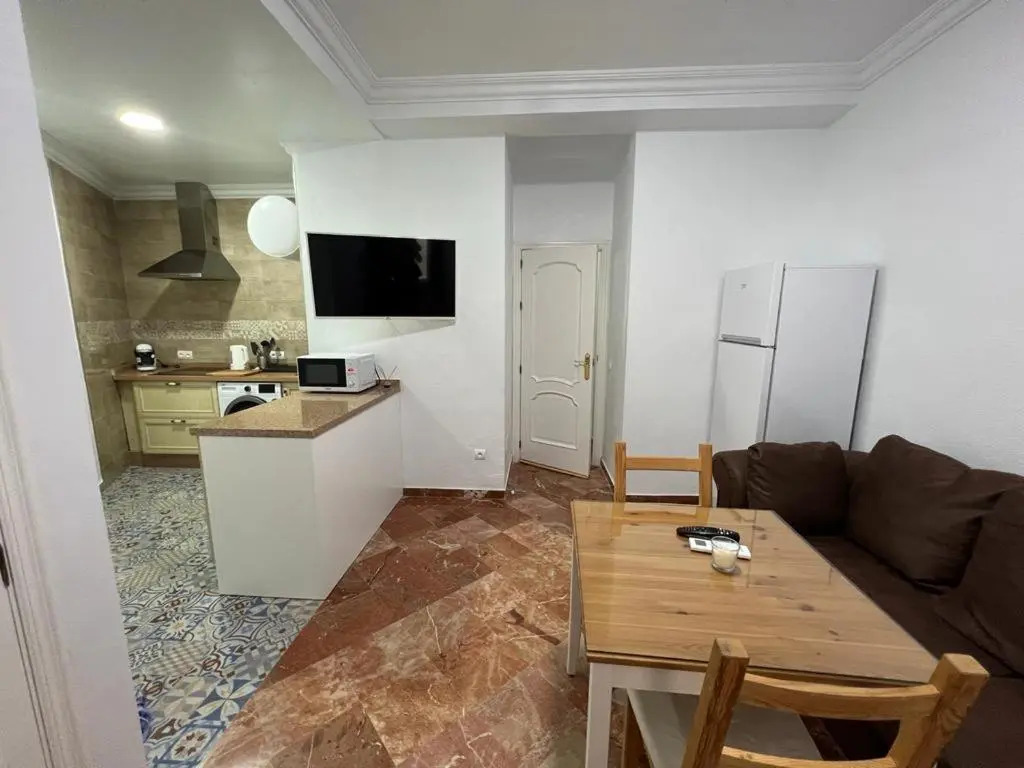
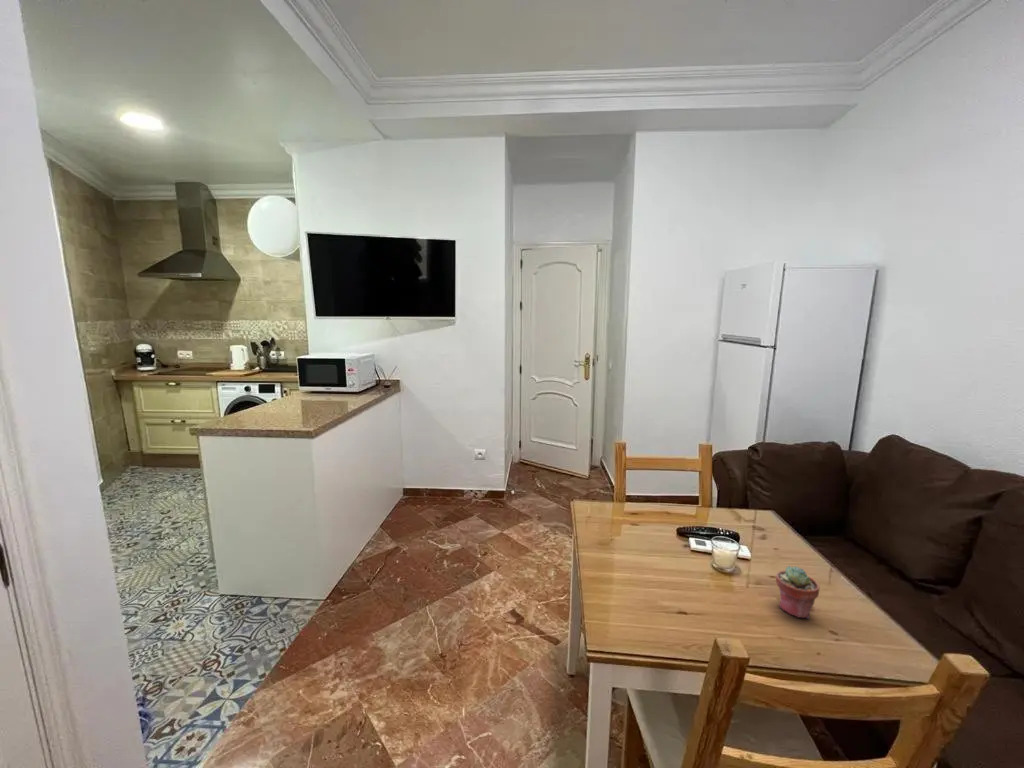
+ potted succulent (796, 589)
